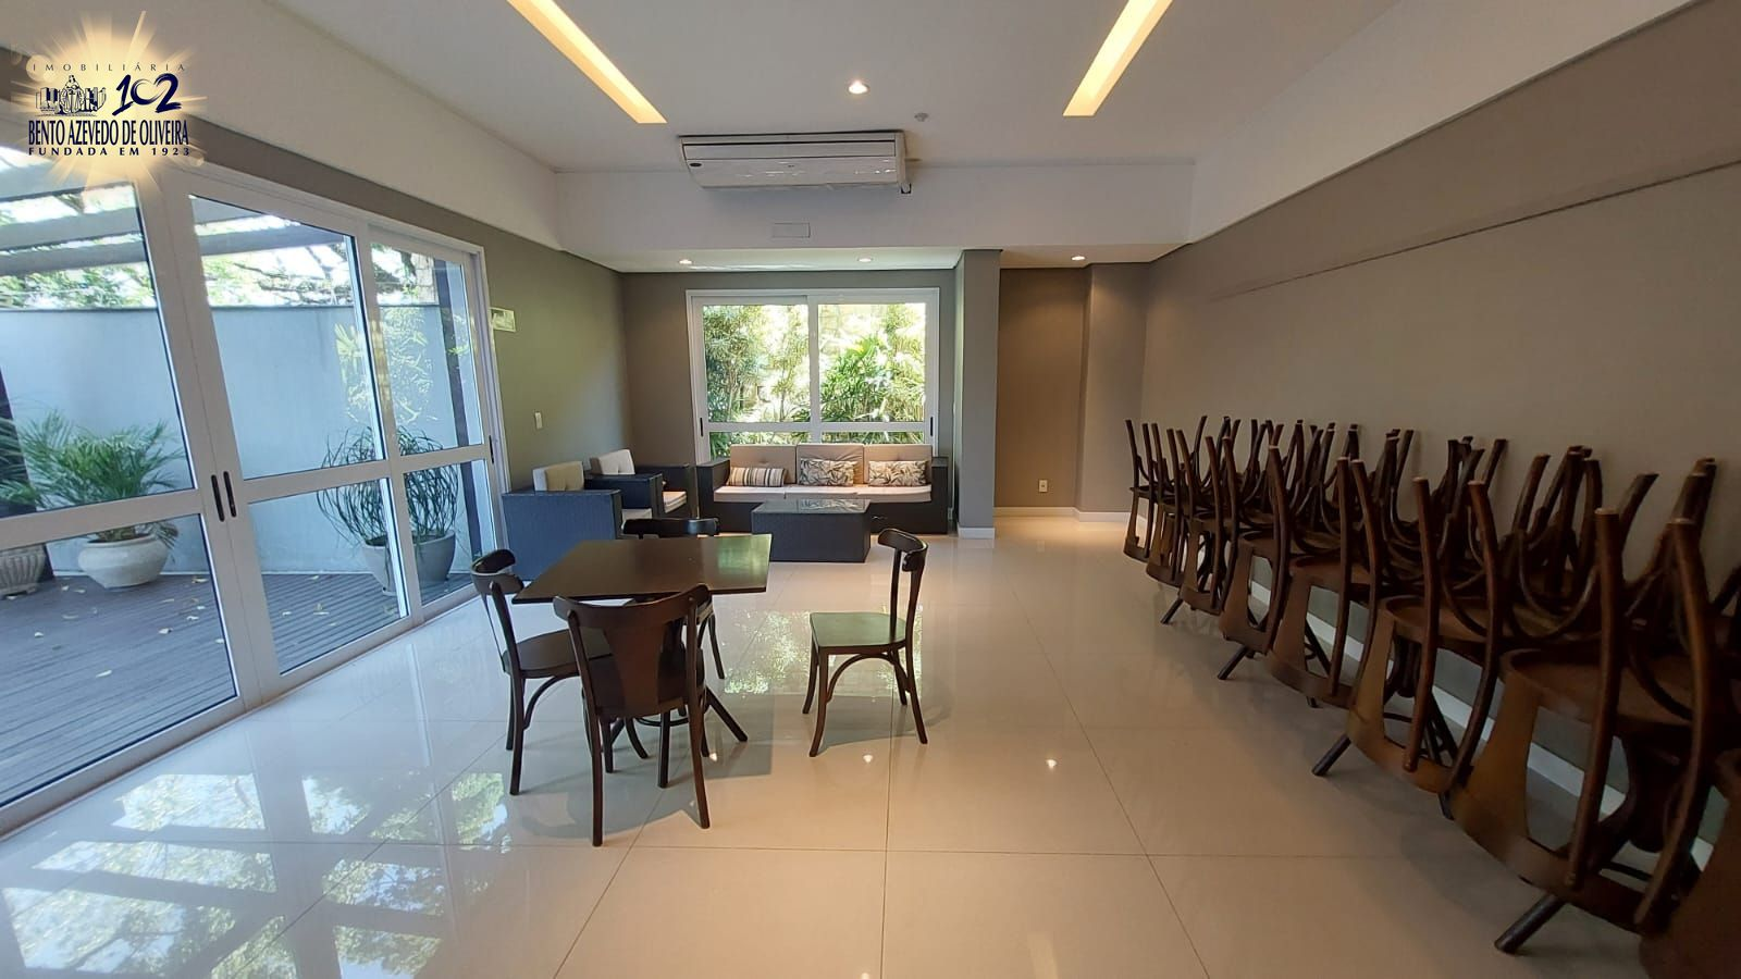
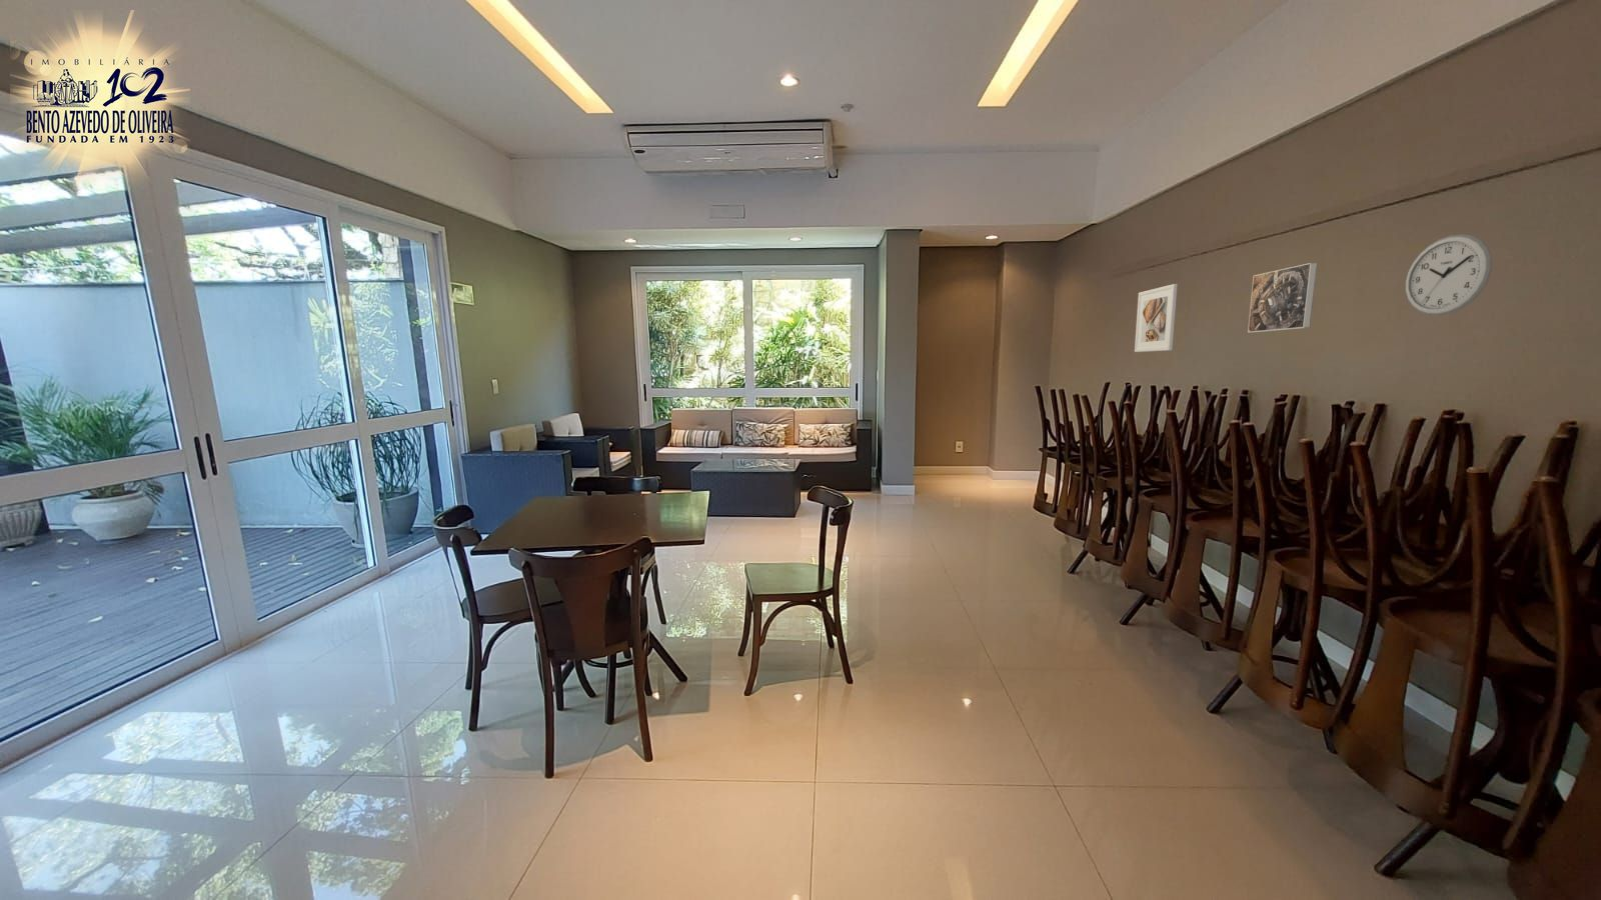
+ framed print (1280, 300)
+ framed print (1153, 320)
+ wall clock (1444, 275)
